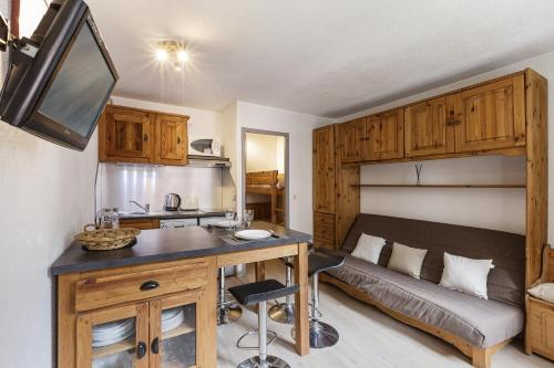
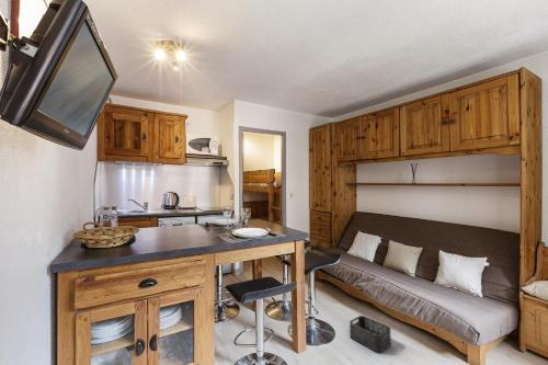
+ storage bin (369, 332)
